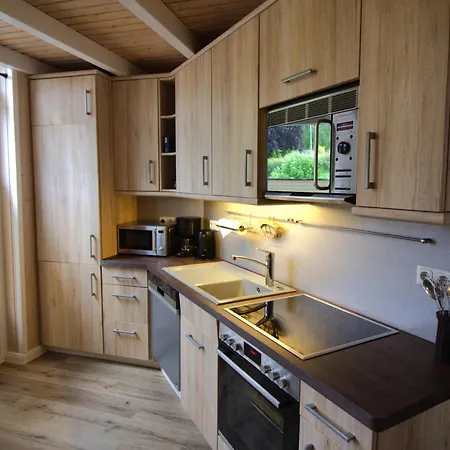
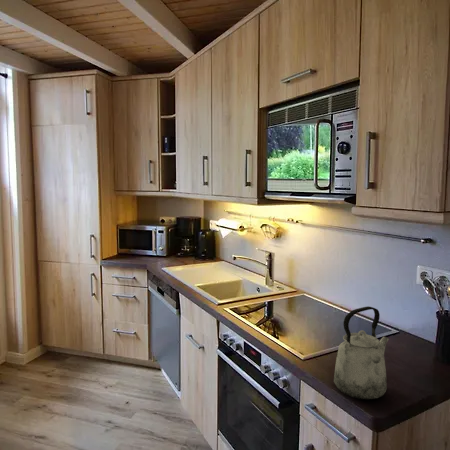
+ kettle (367, 347)
